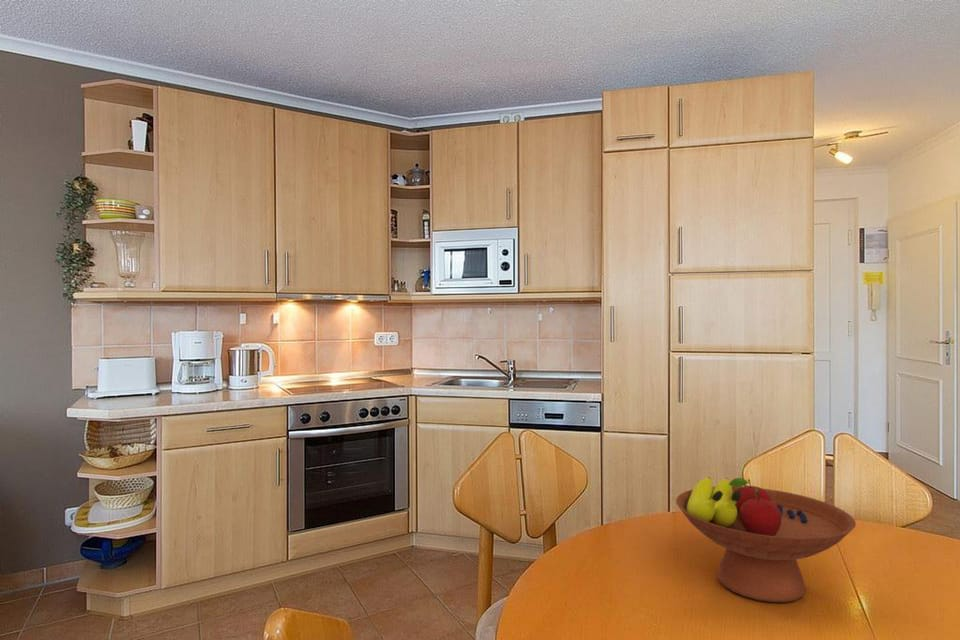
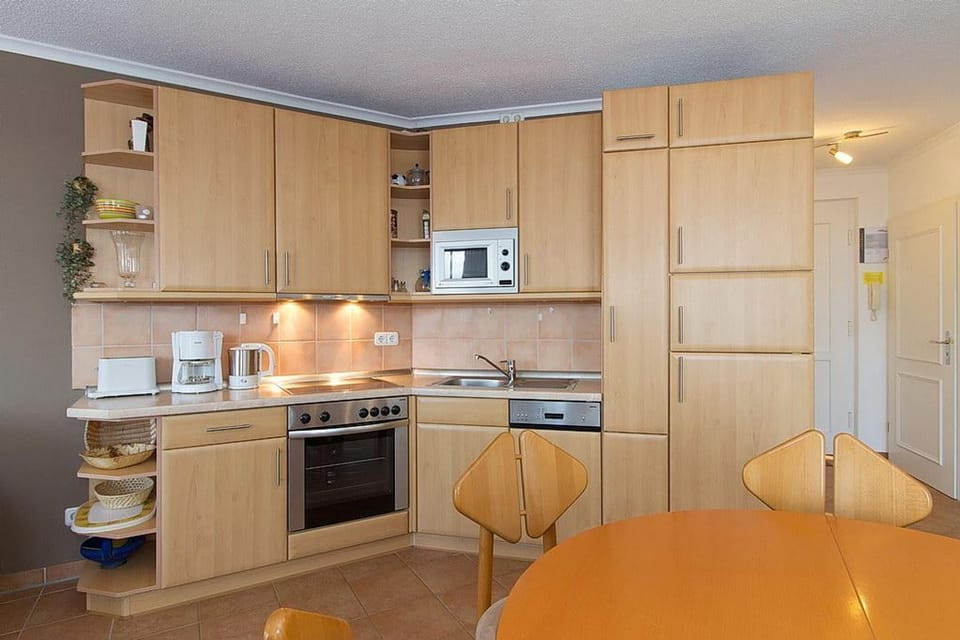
- fruit bowl (760, 532)
